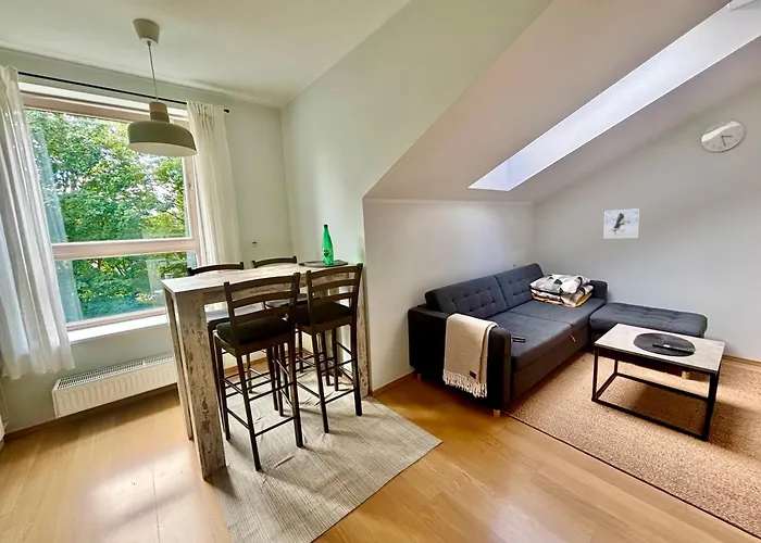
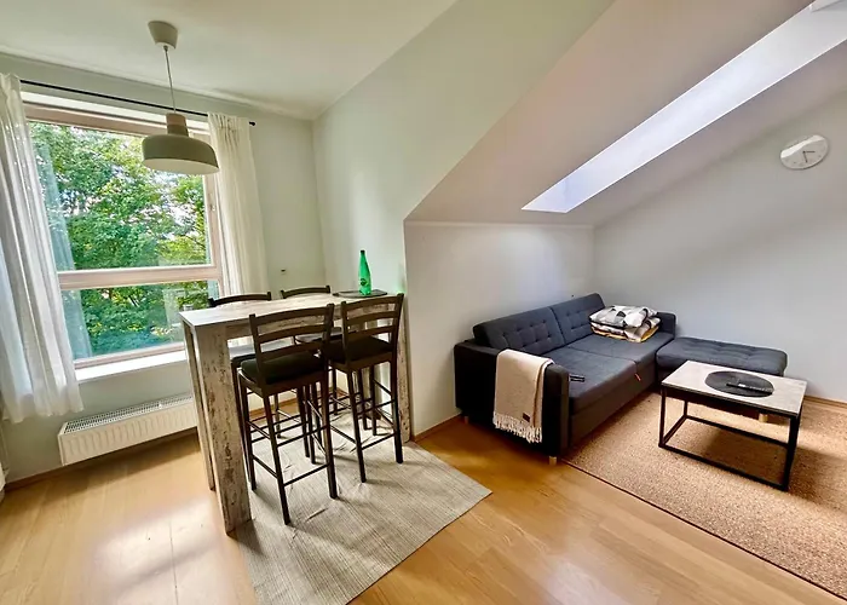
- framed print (621, 224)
